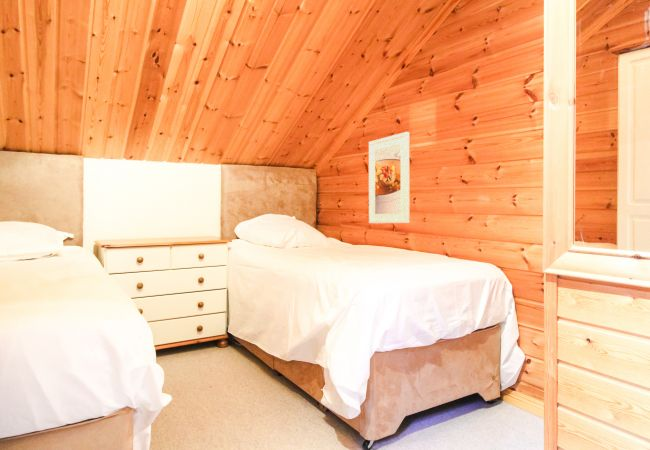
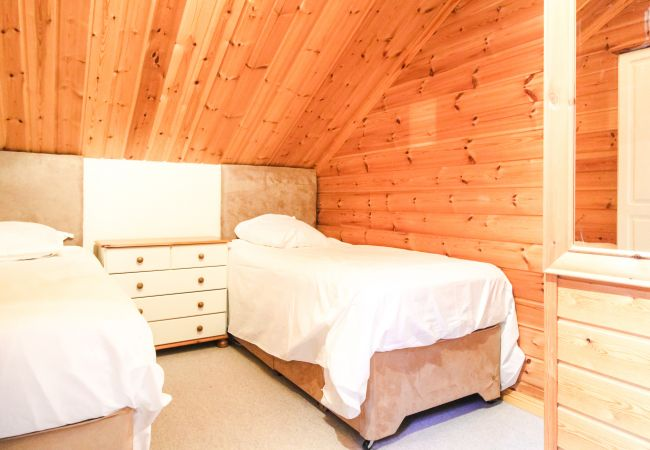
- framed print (387, 180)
